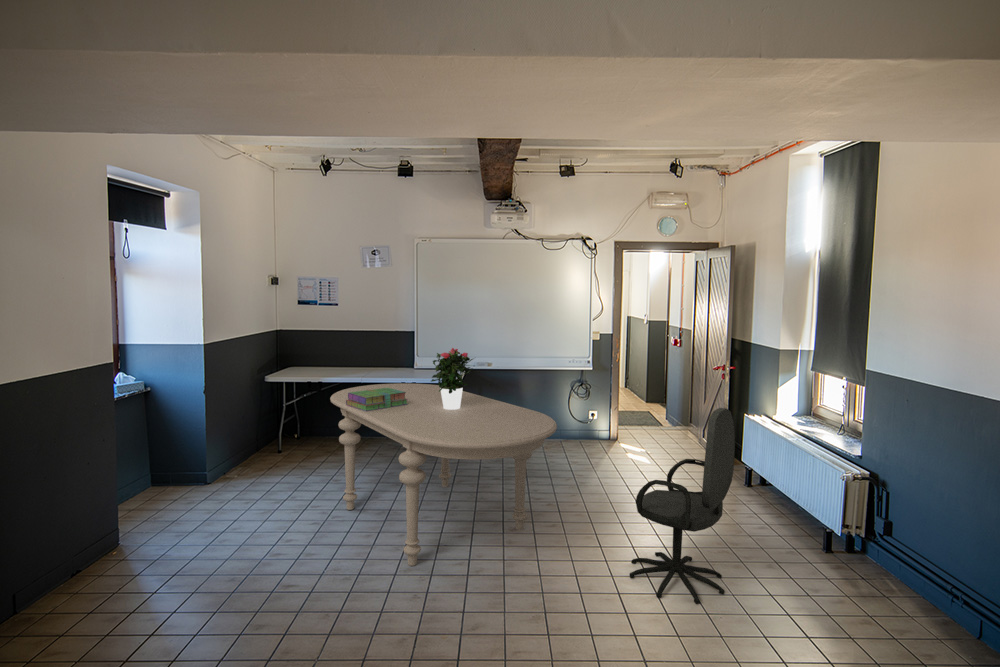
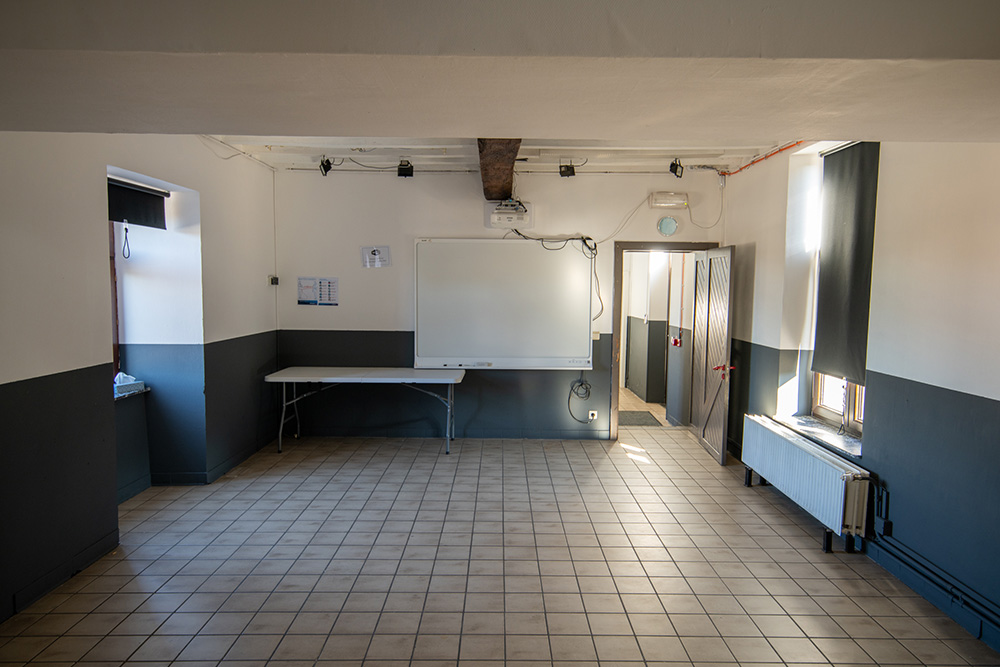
- office chair (684, 493)
- stack of books (377, 398)
- dining table (425, 460)
- potted flower (451, 377)
